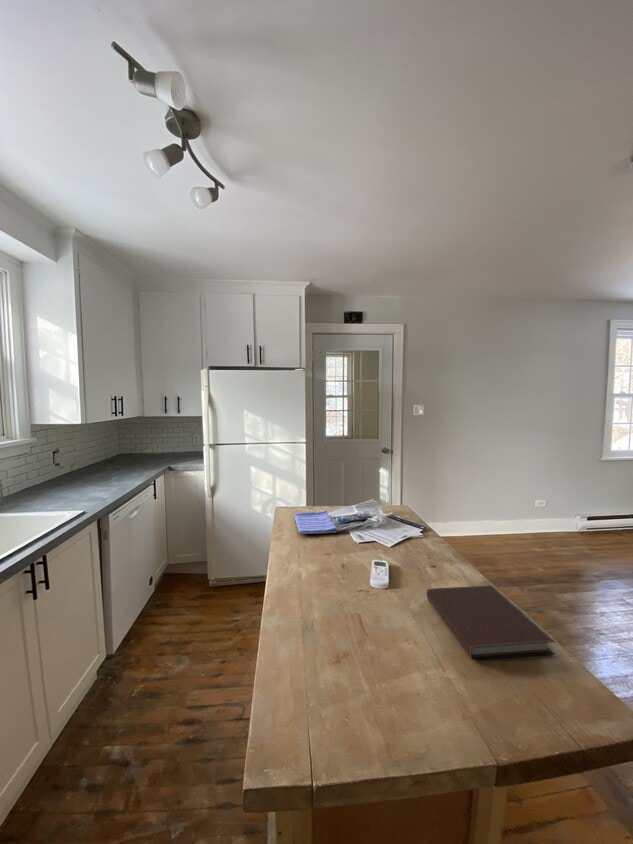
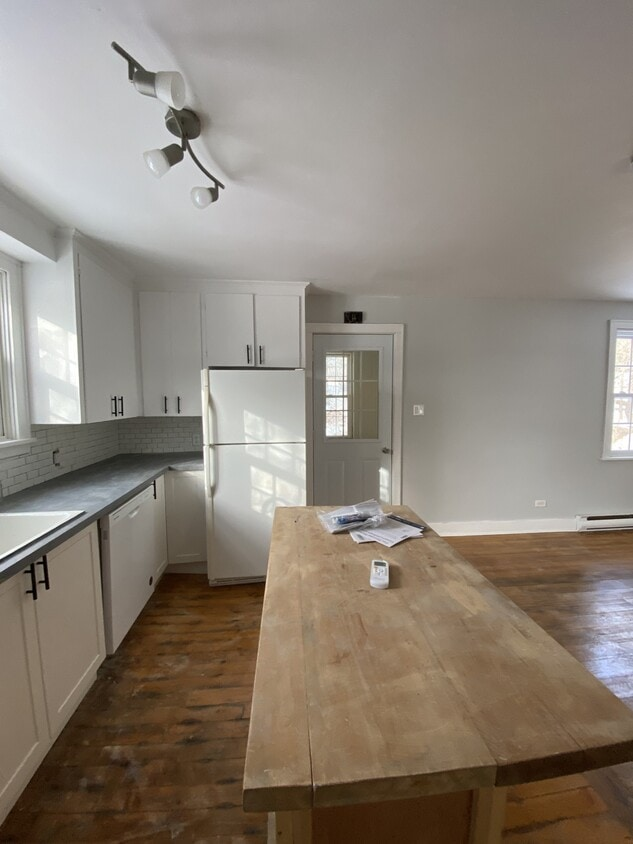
- notebook (482, 617)
- dish towel (314, 521)
